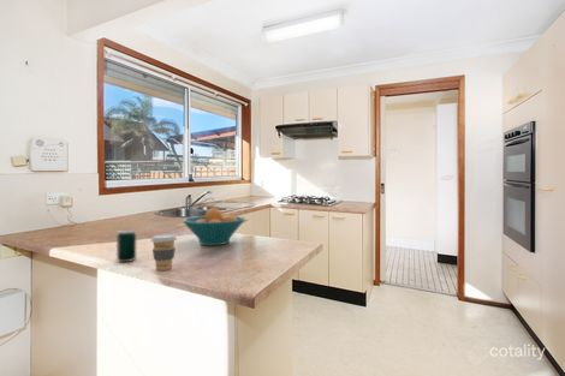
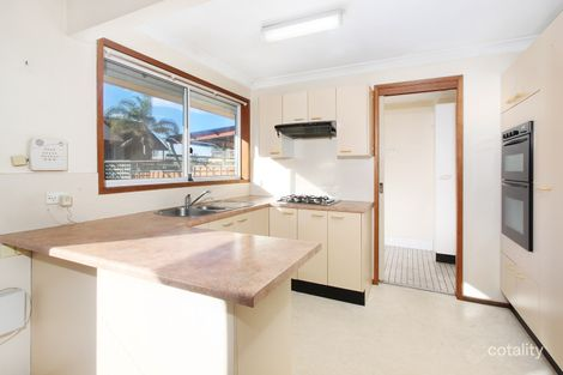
- beverage can (126, 245)
- fruit bowl (214, 225)
- coffee cup (163, 251)
